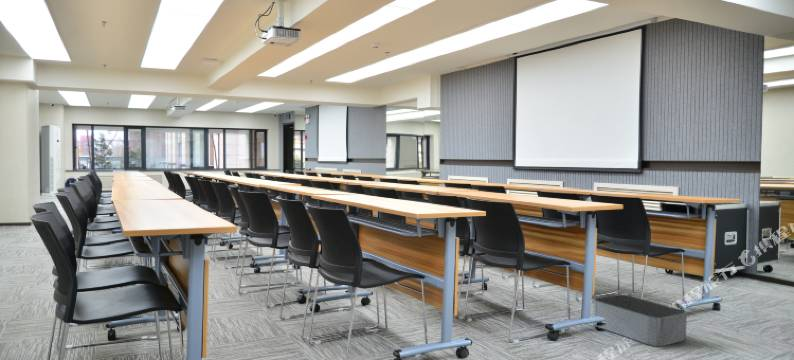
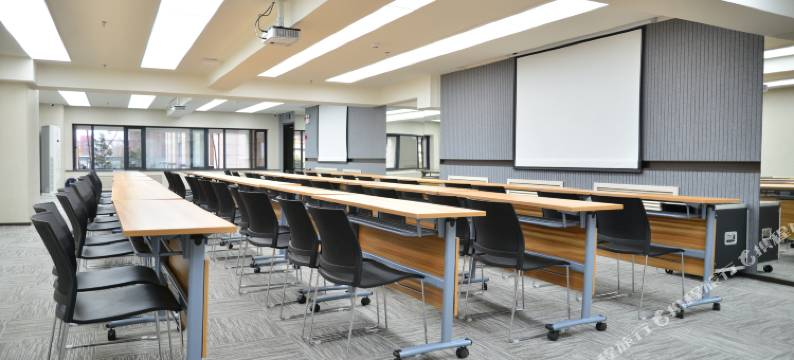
- storage bin (637, 318)
